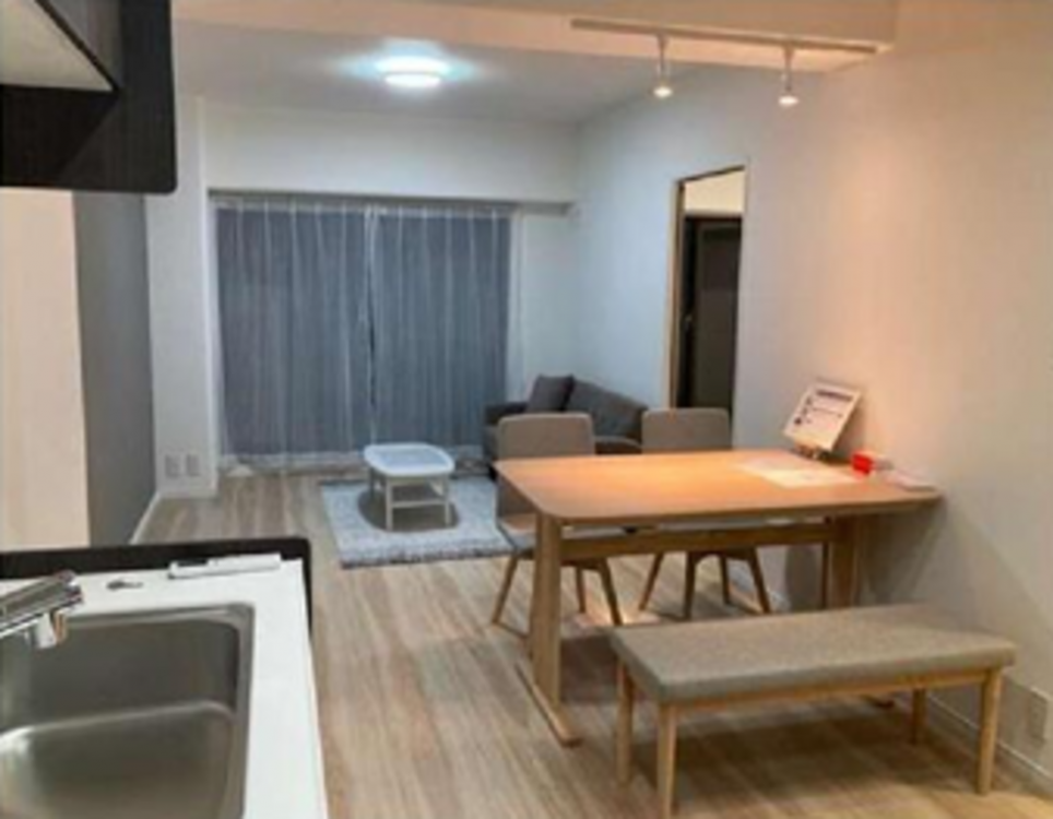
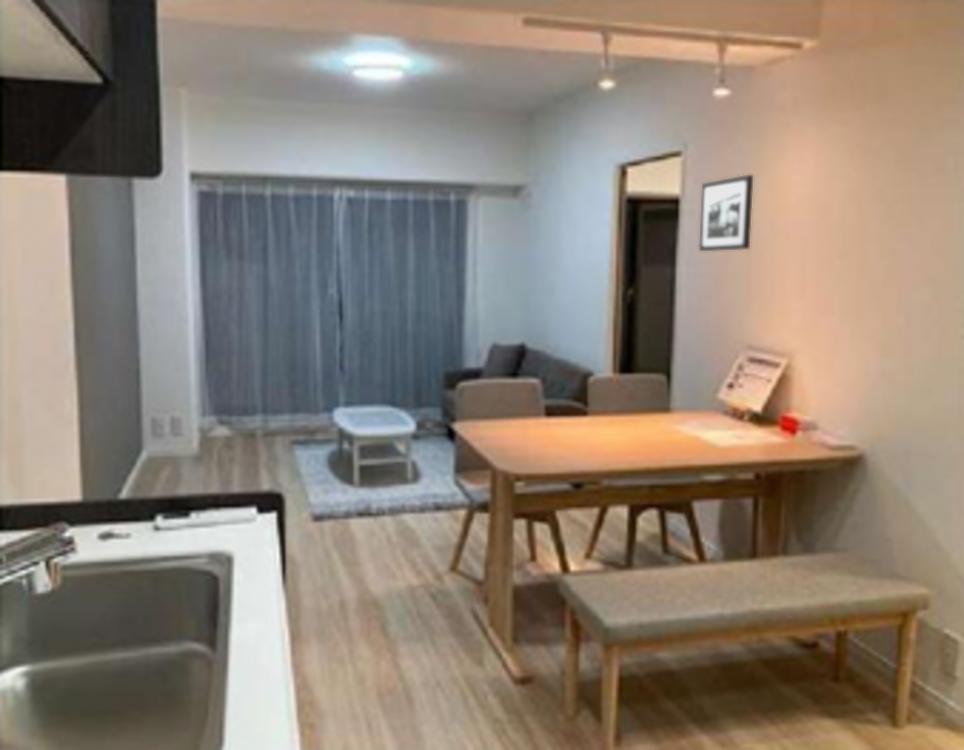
+ picture frame (724, 214)
